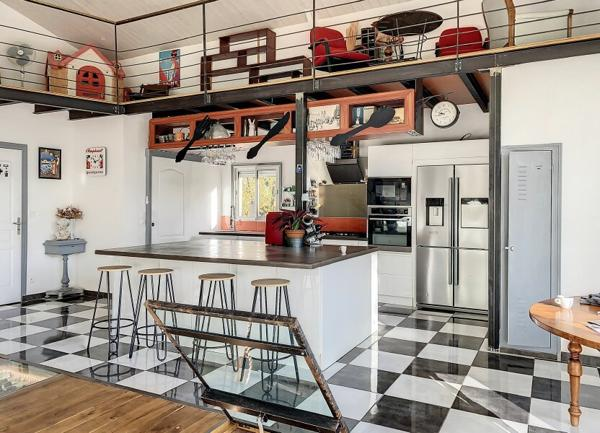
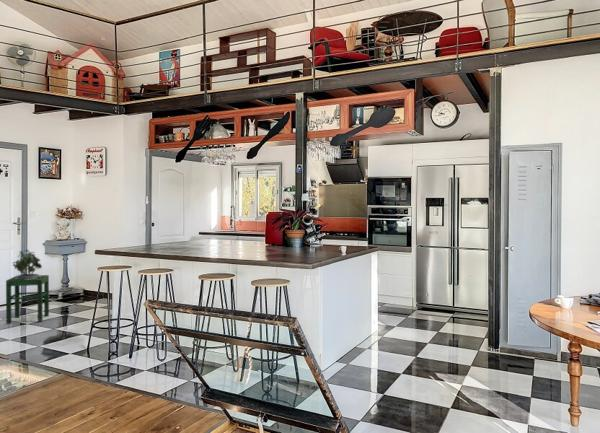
+ potted plant (27, 263)
+ stool (28, 298)
